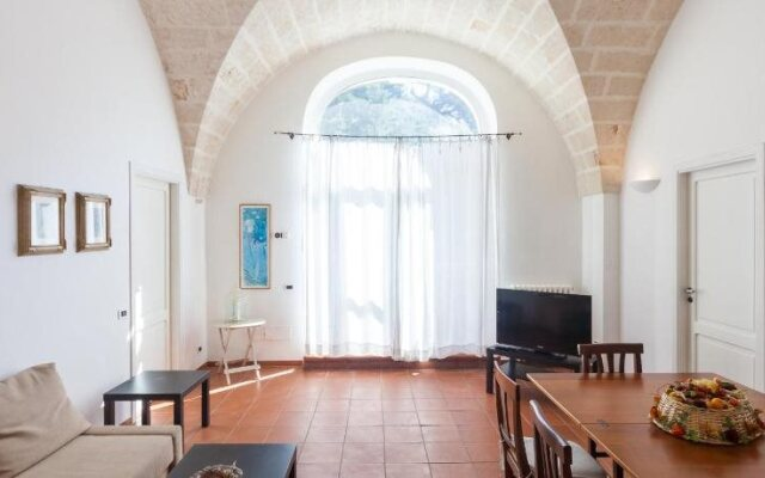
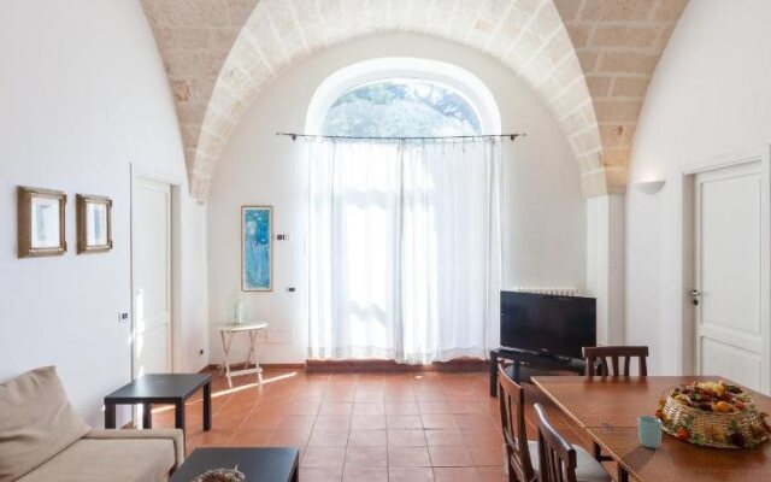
+ cup (649, 431)
